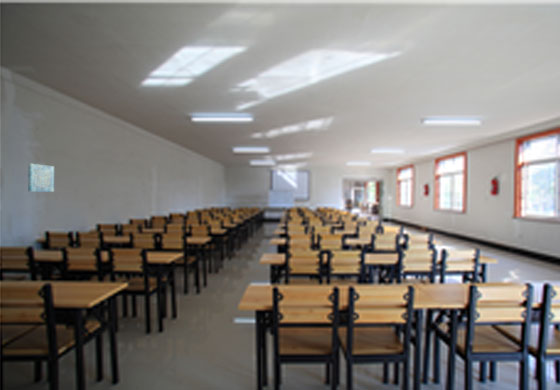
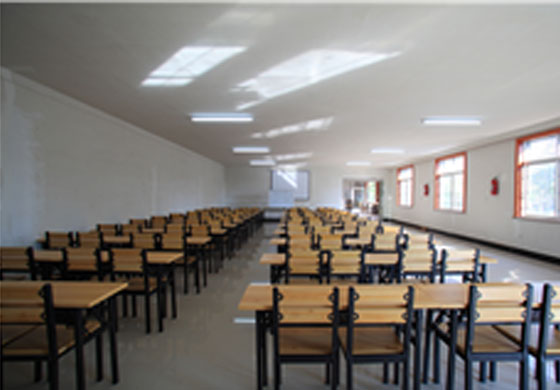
- wall art (41, 178)
